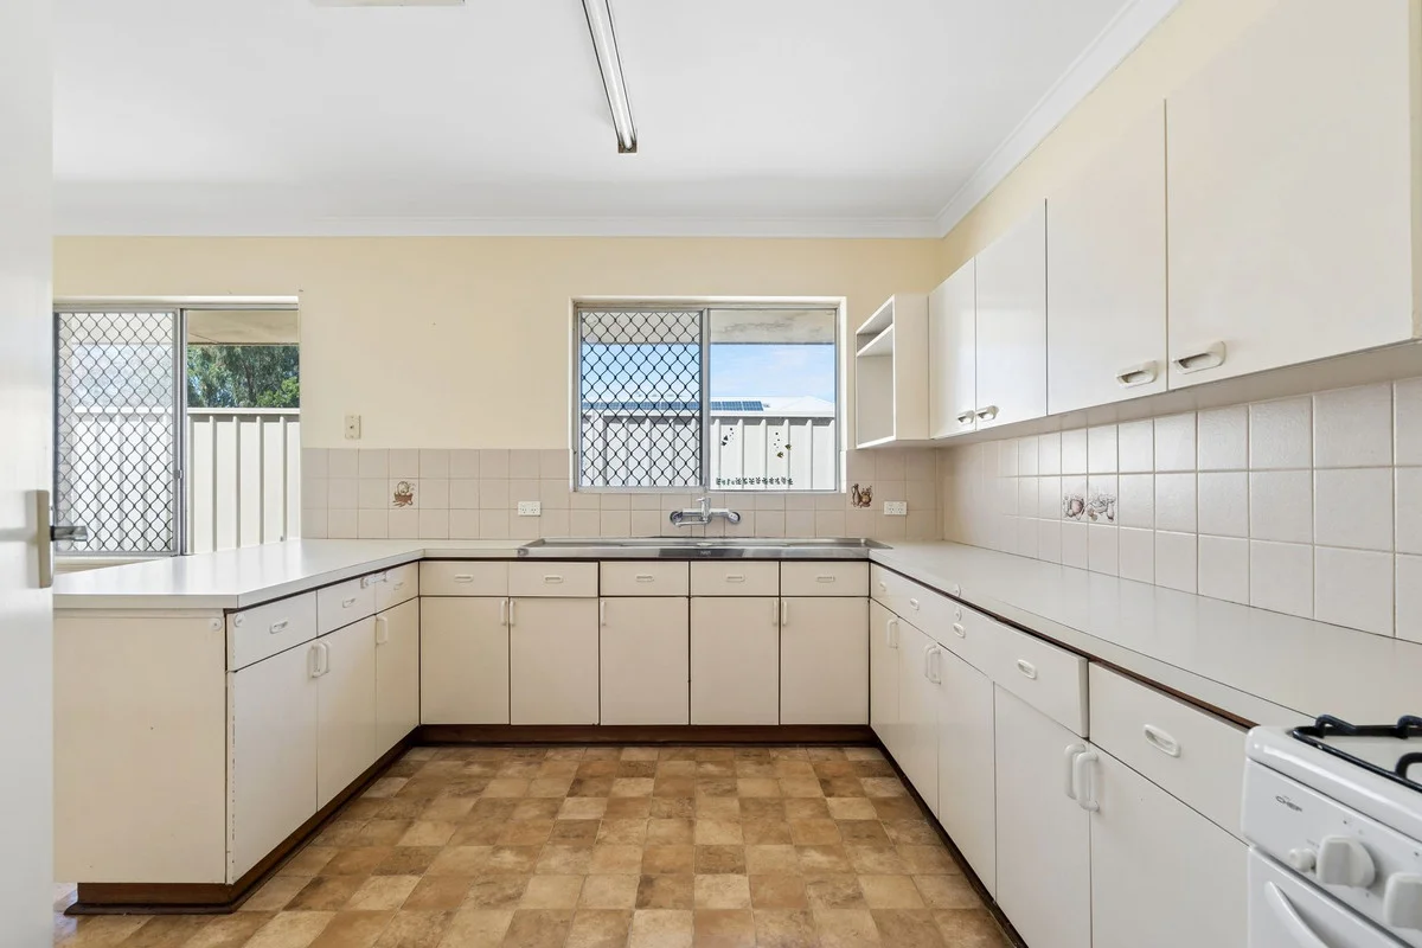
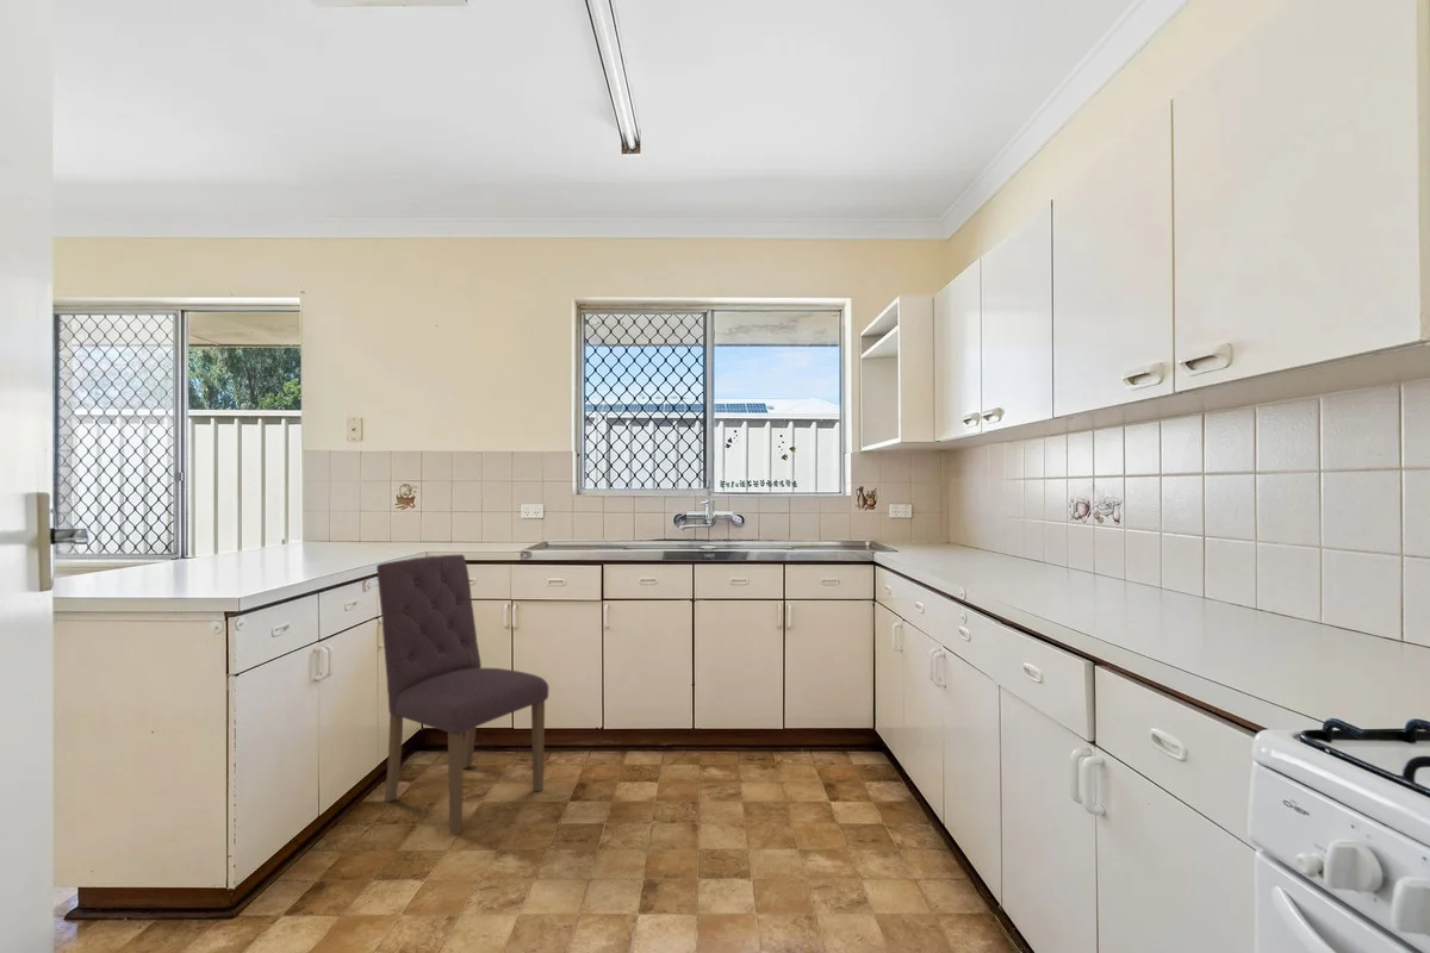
+ dining chair (460, 677)
